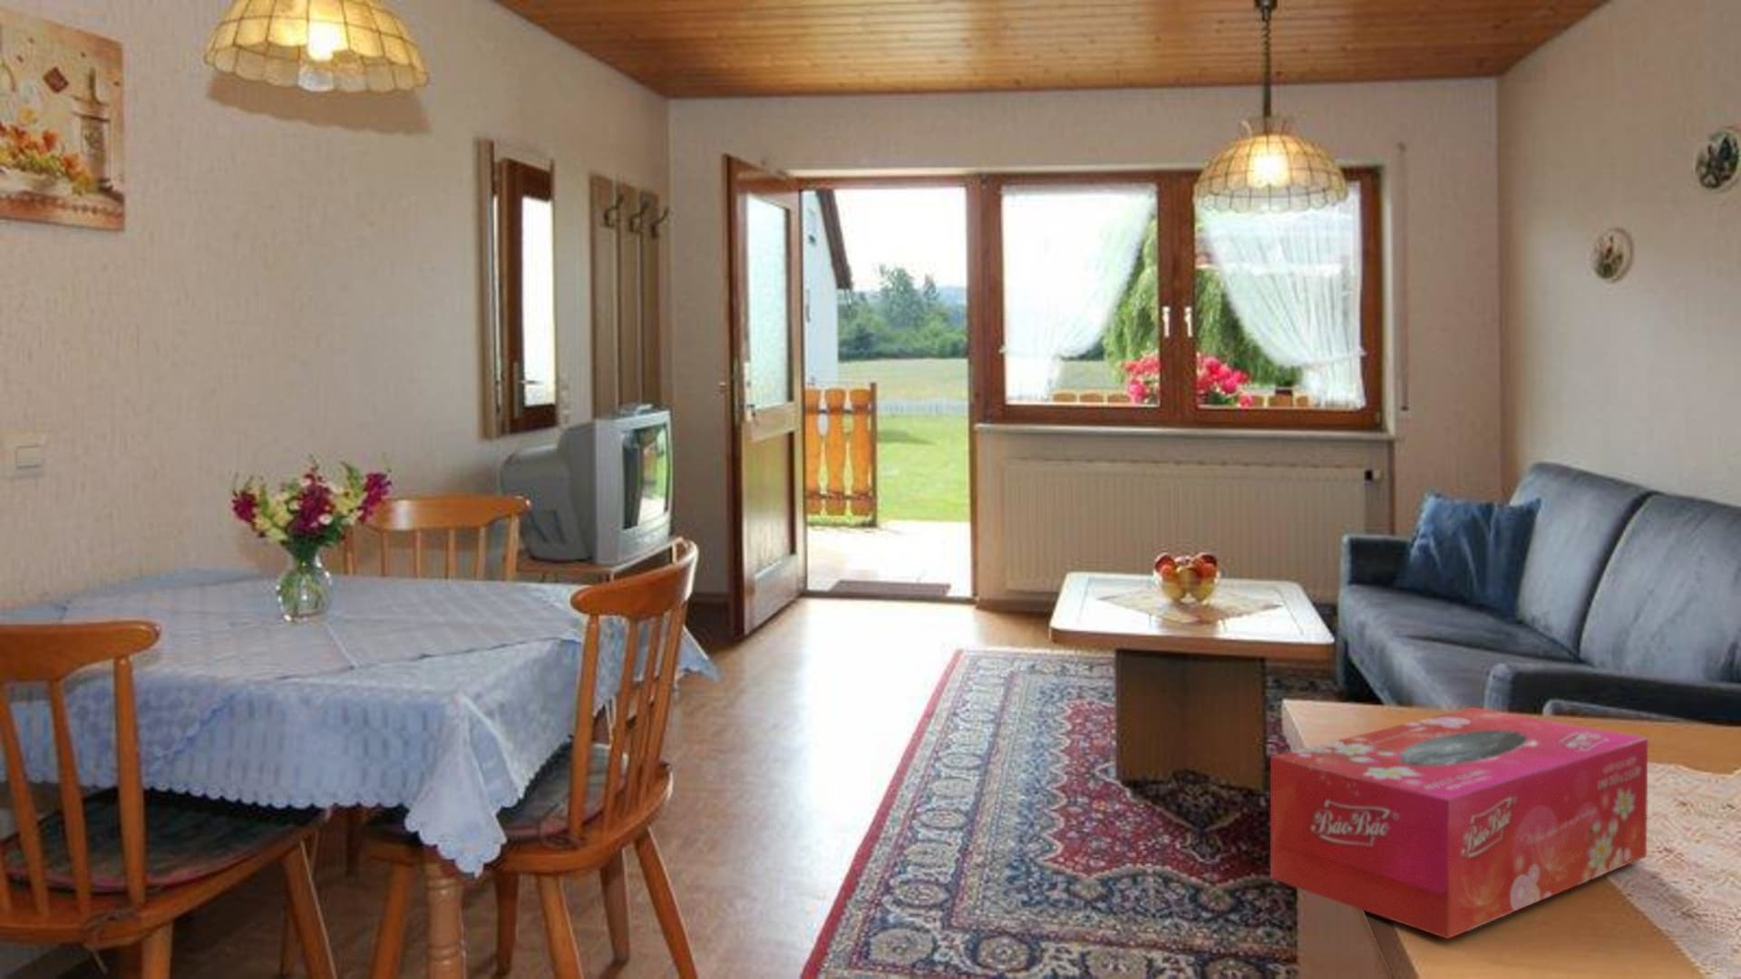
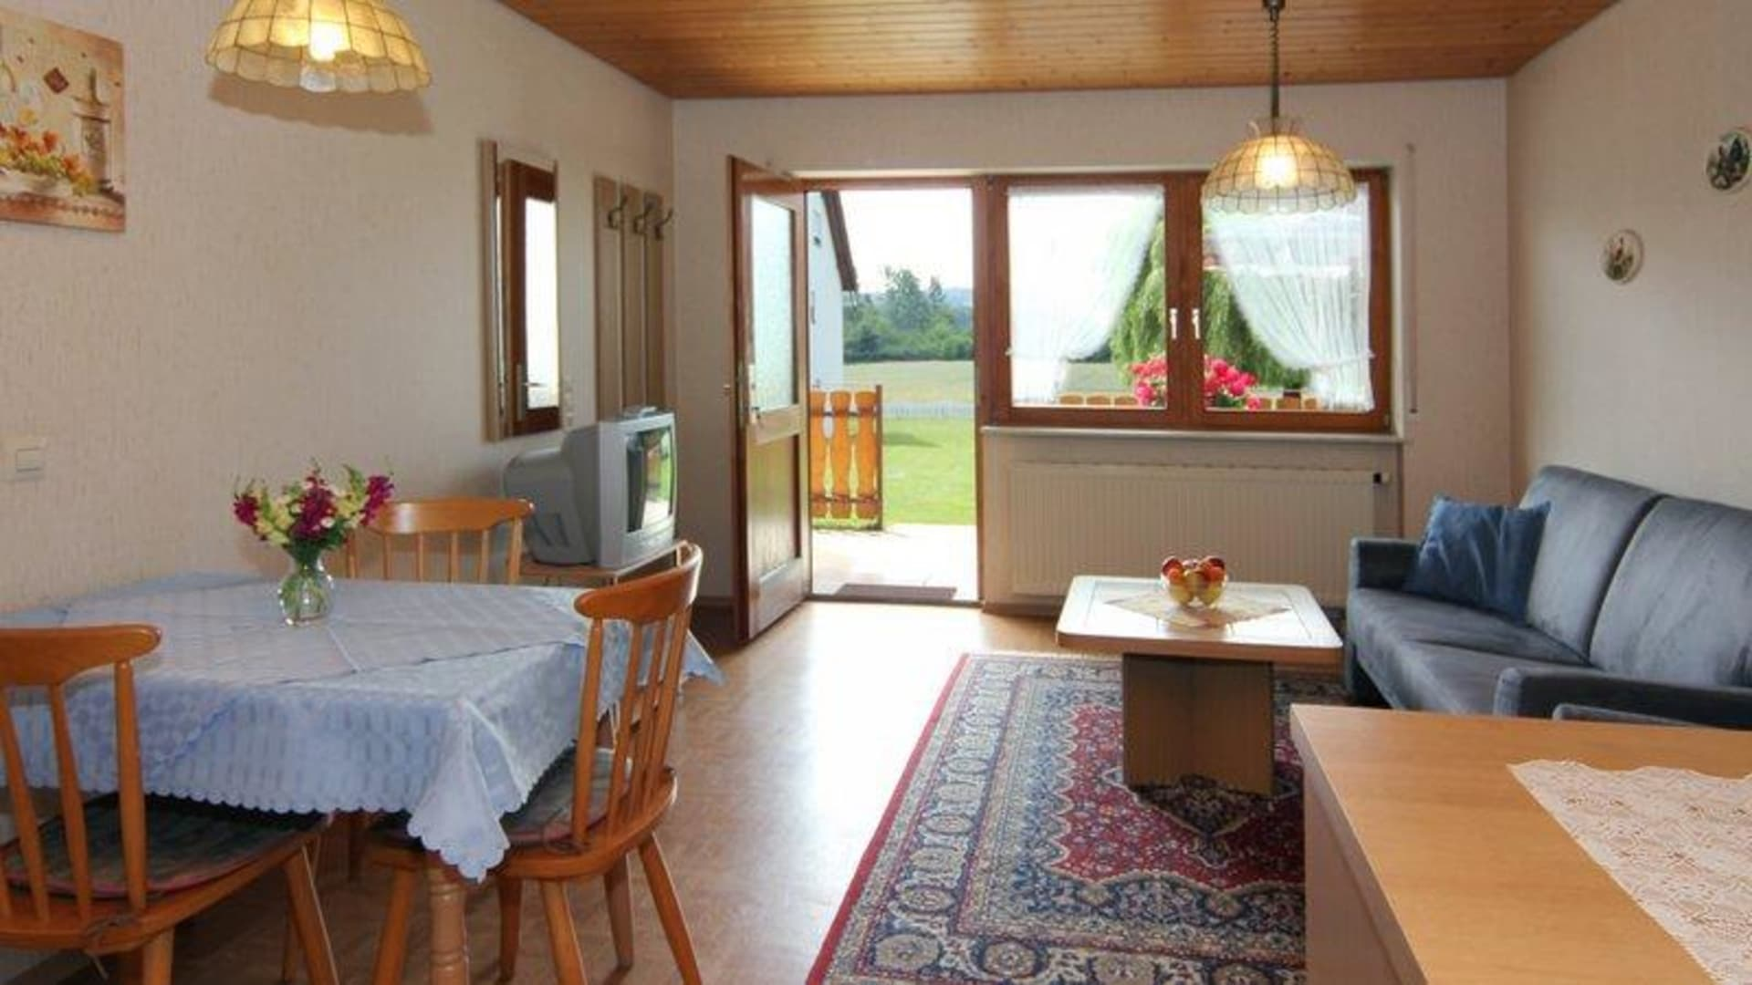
- tissue box (1461, 807)
